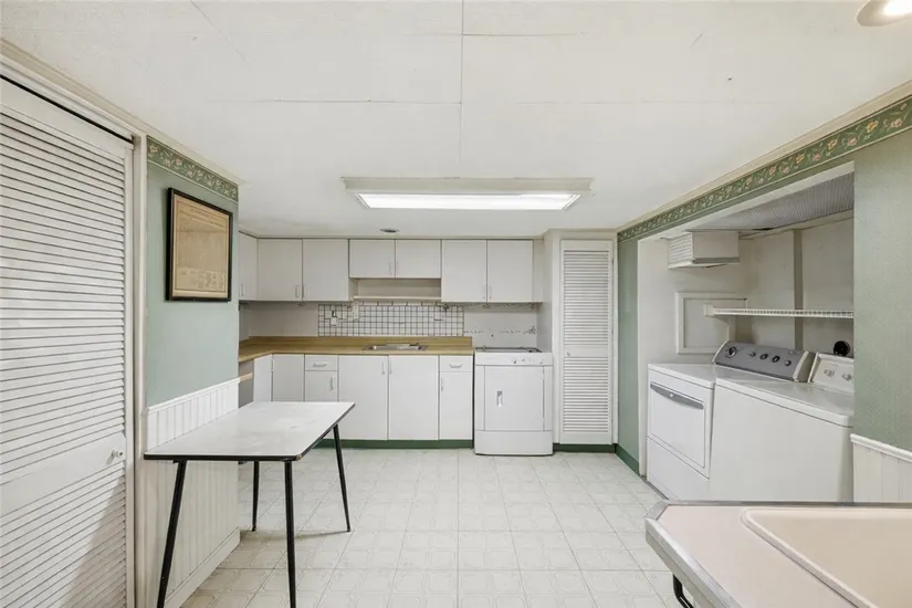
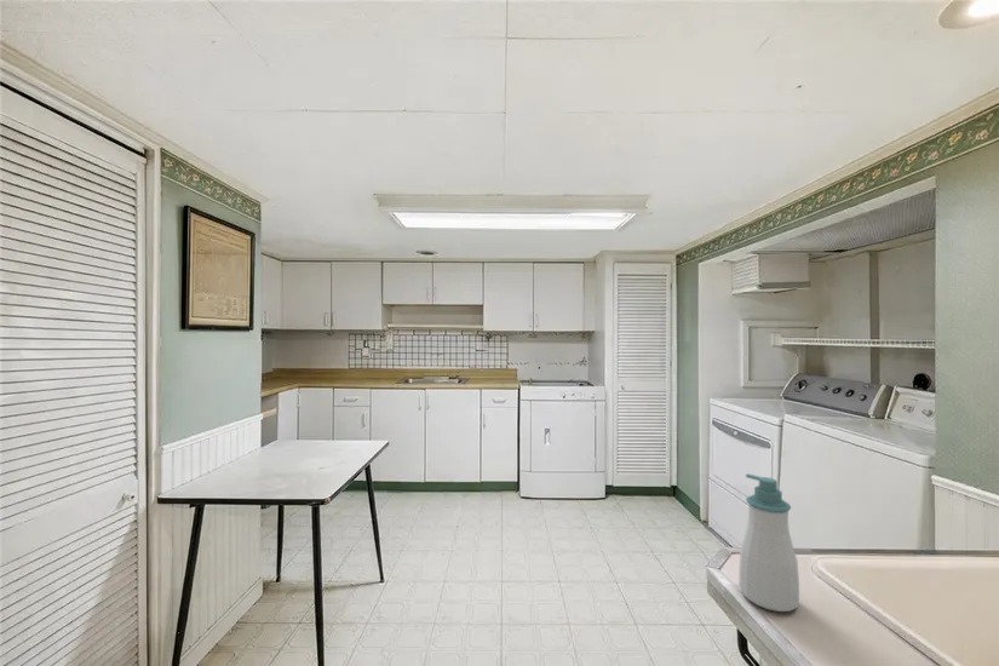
+ soap bottle (768, 538)
